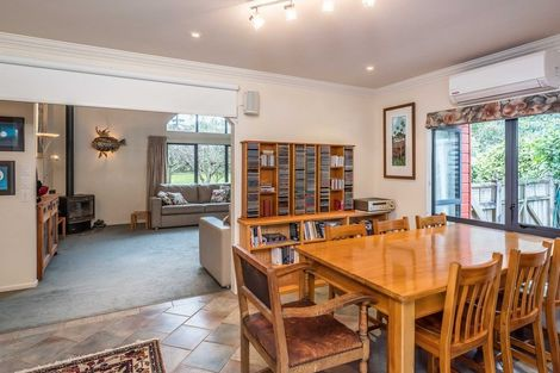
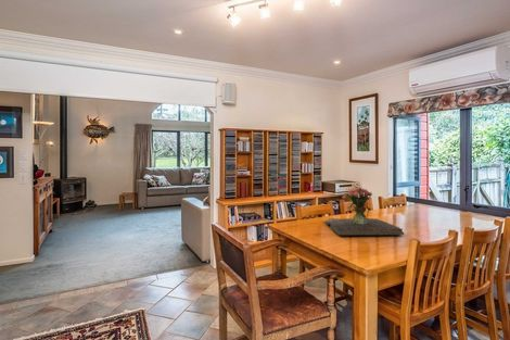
+ flower arrangement (359, 207)
